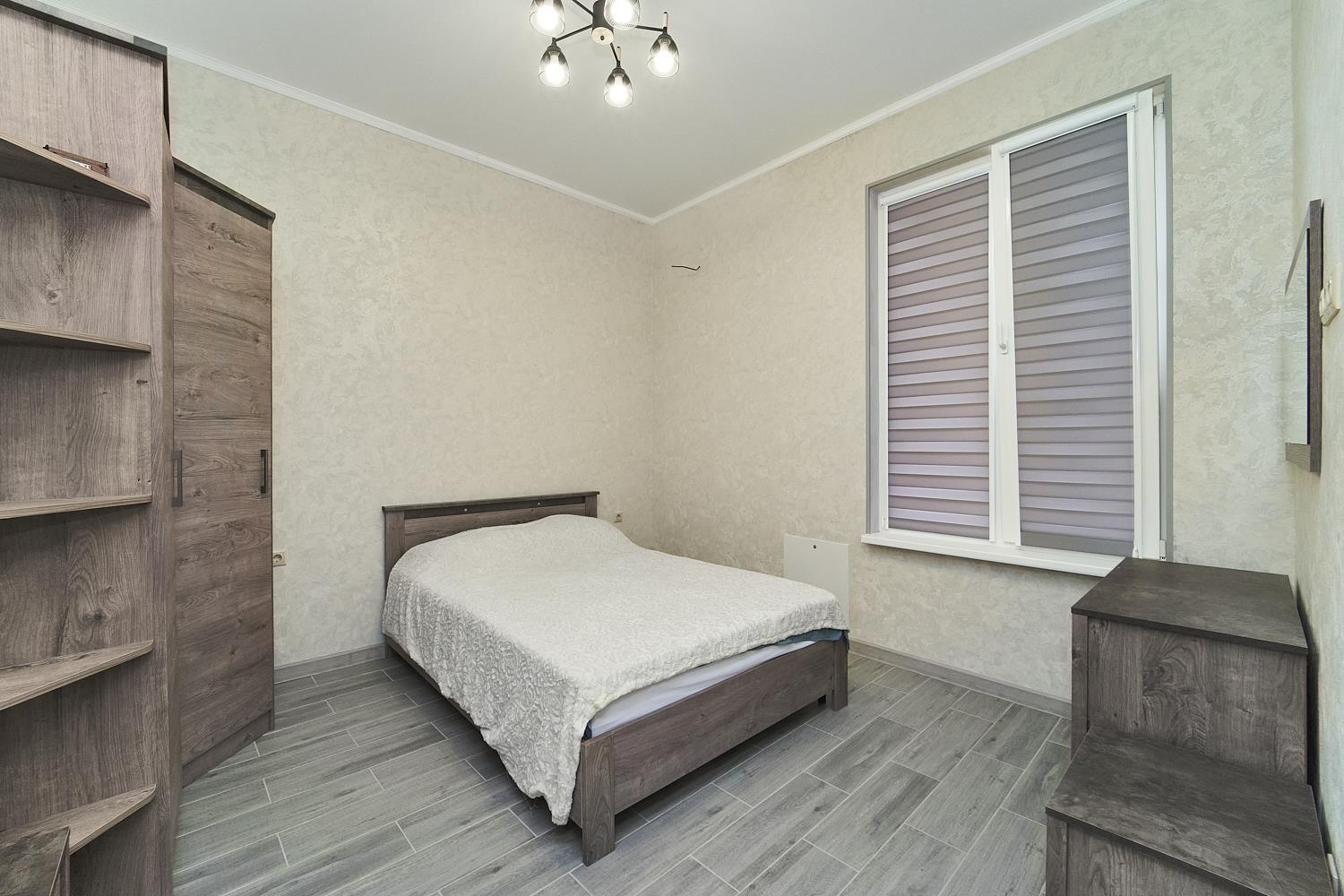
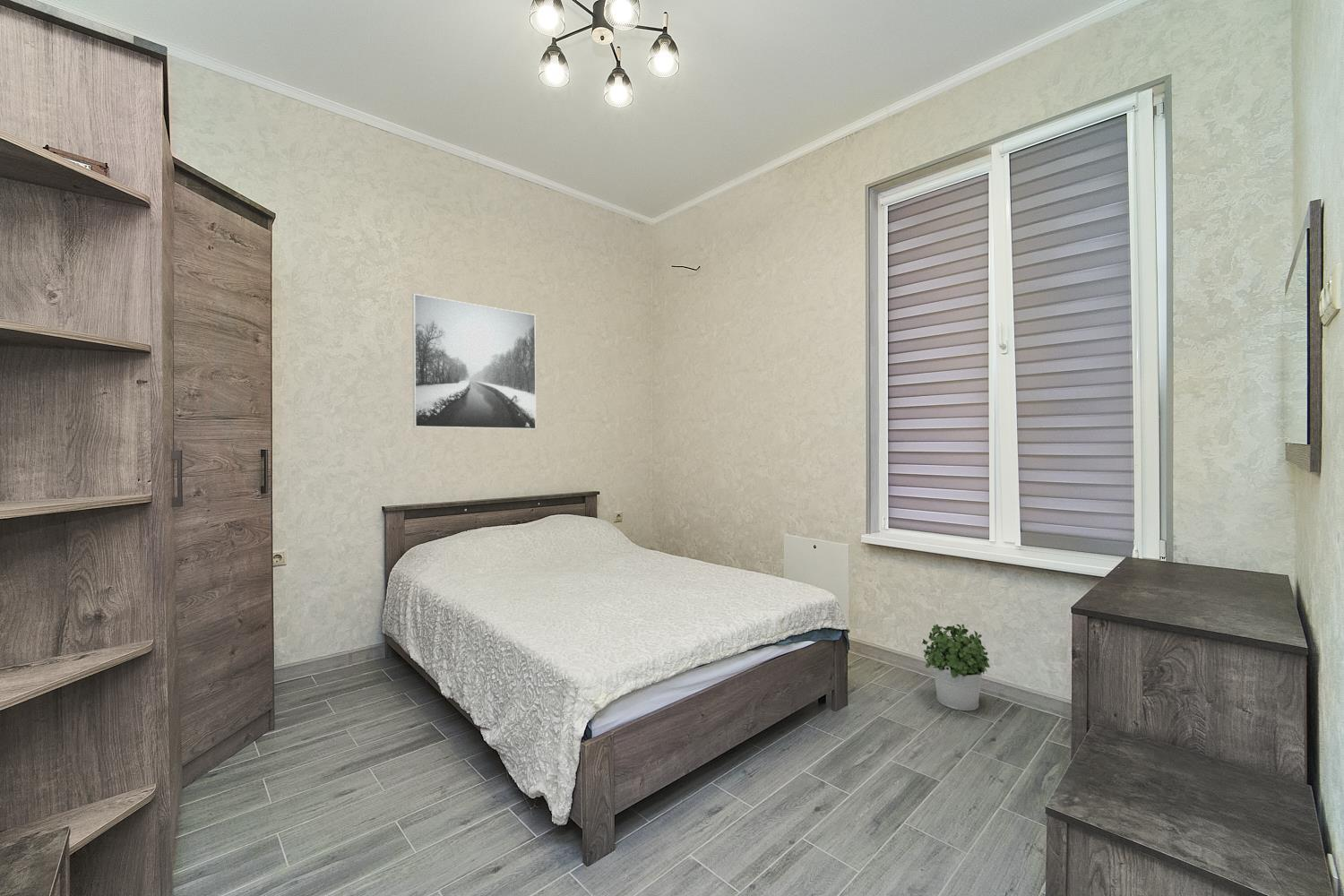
+ potted plant (952, 663)
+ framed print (478, 366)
